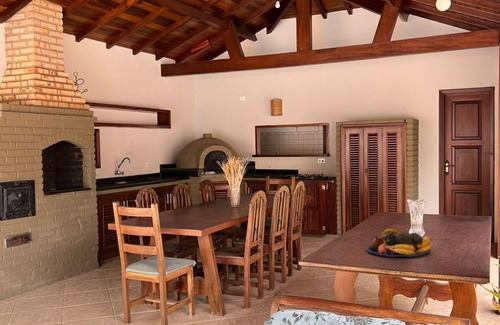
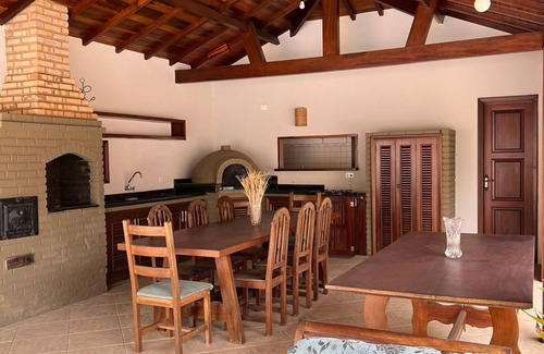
- fruit bowl (397, 240)
